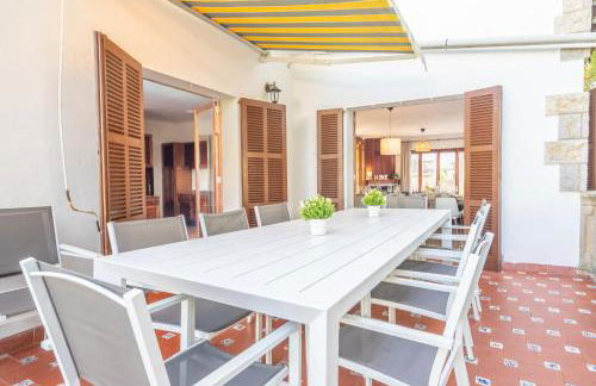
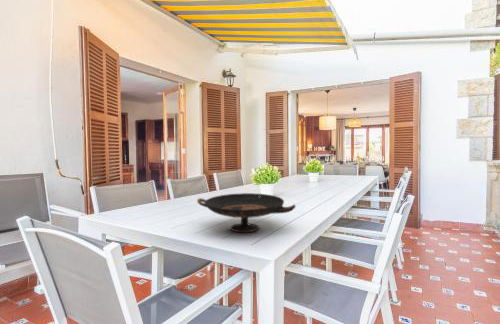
+ decorative bowl (244, 213)
